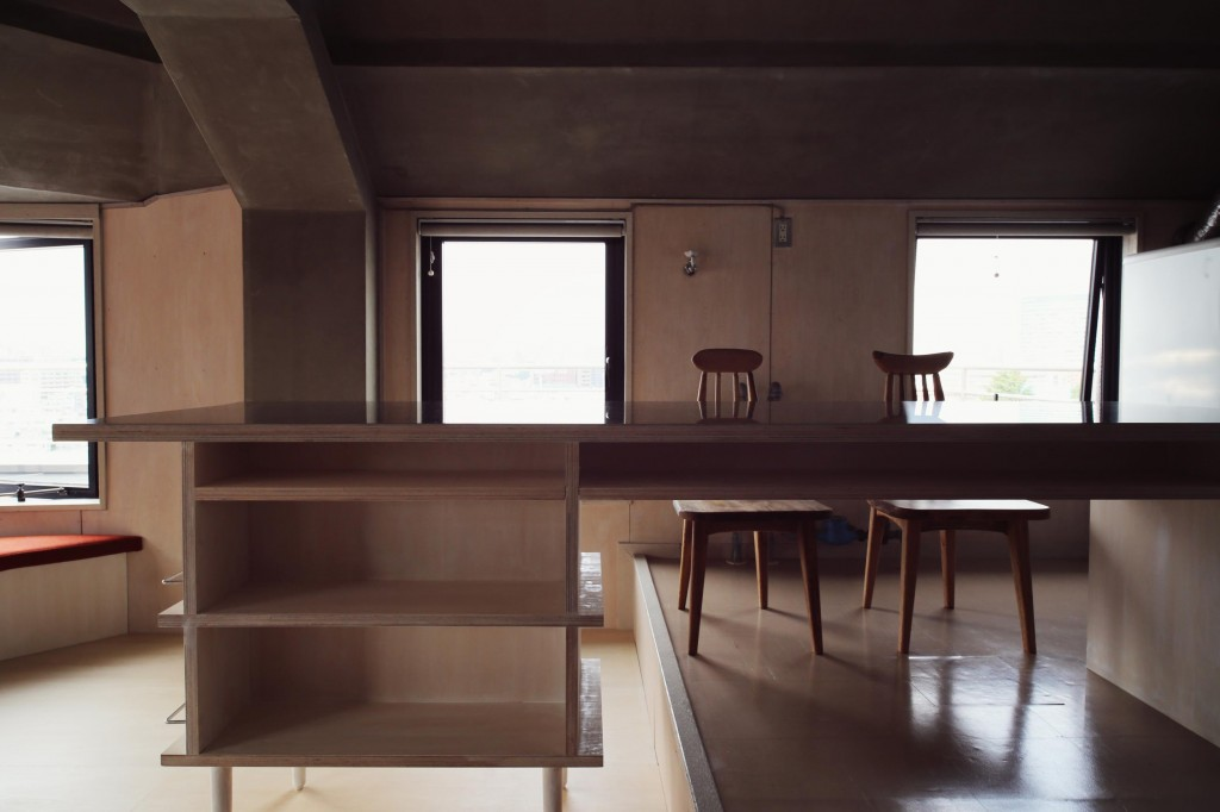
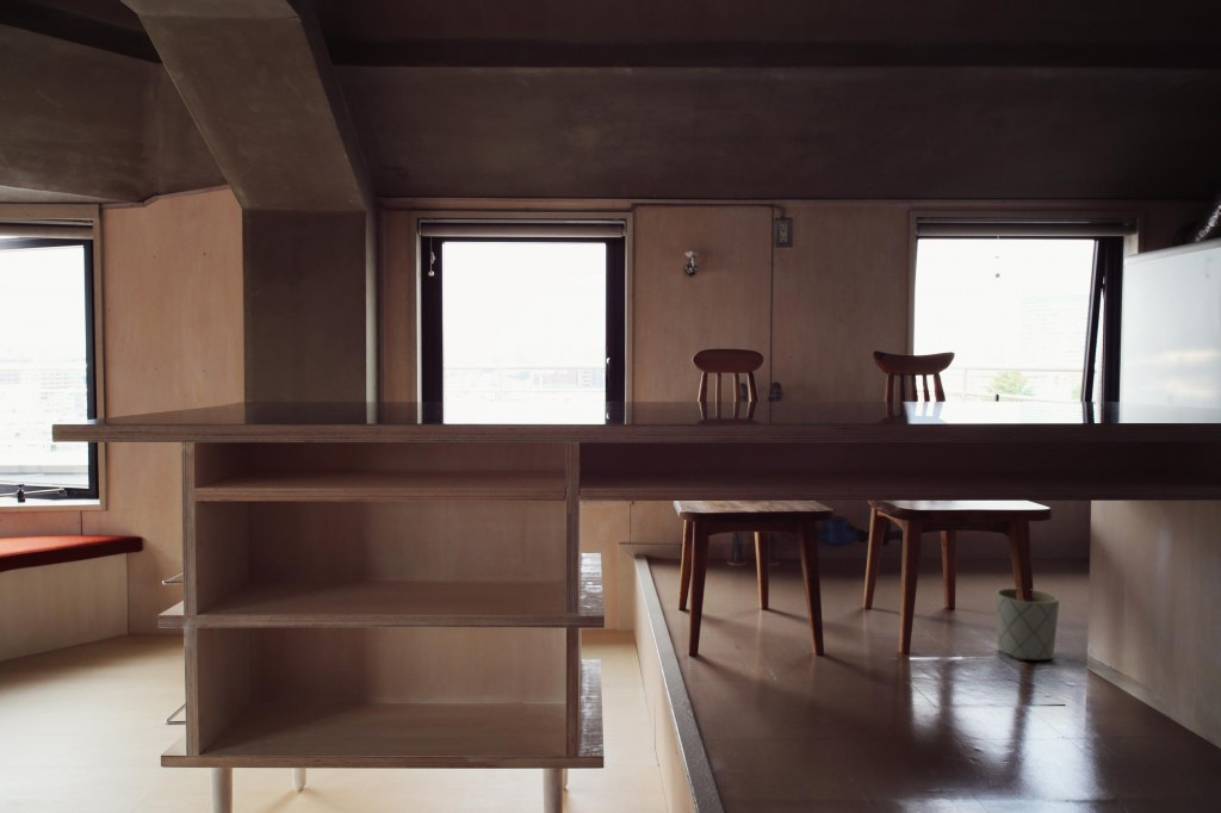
+ planter (1025, 623)
